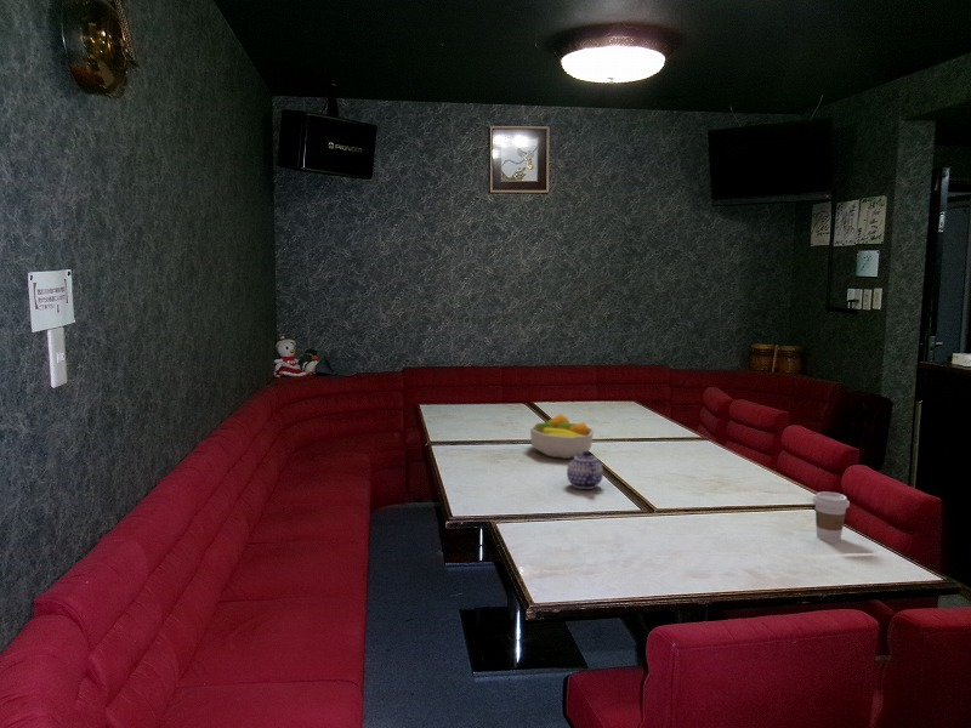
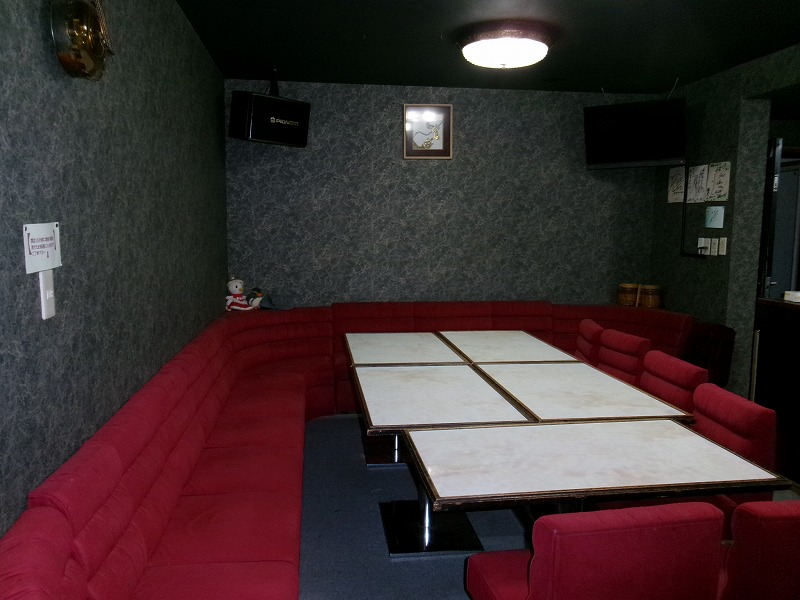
- fruit bowl (561, 434)
- coffee cup (829, 517)
- teapot (585, 468)
